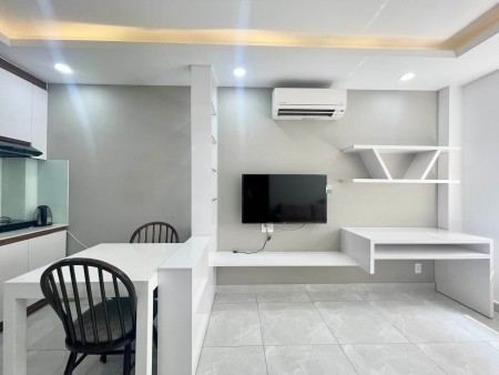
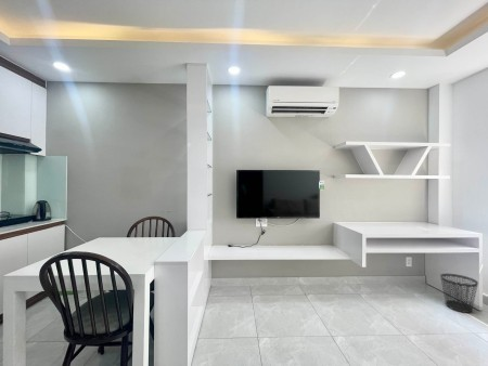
+ wastebasket (458, 292)
